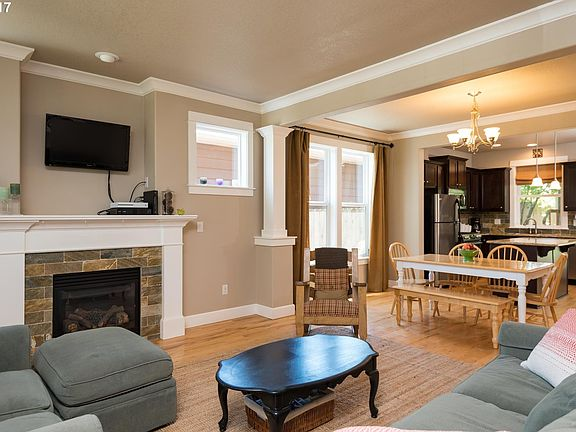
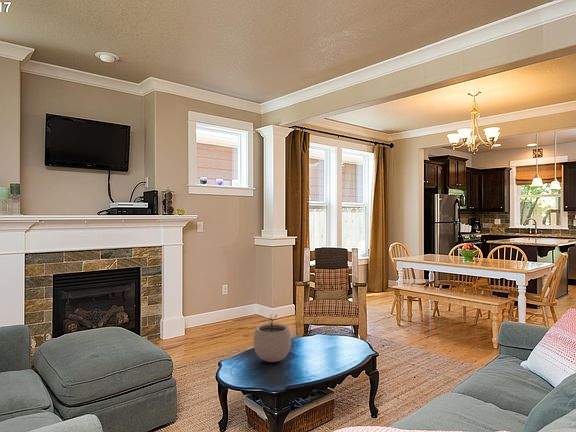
+ plant pot (272, 336)
